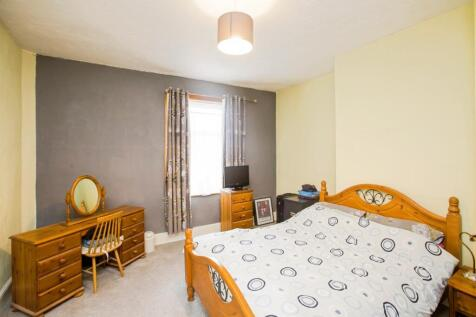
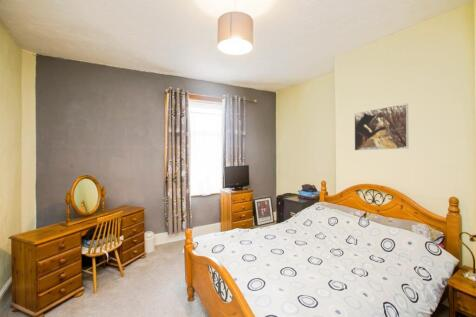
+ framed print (378, 129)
